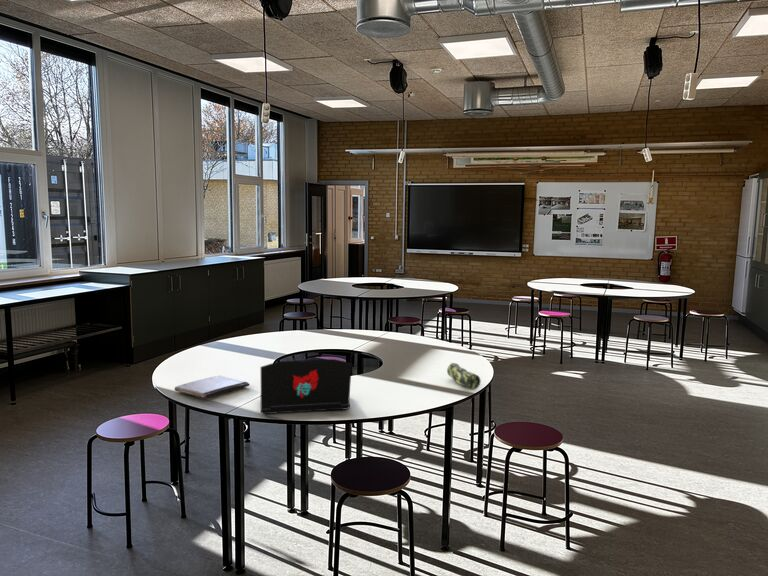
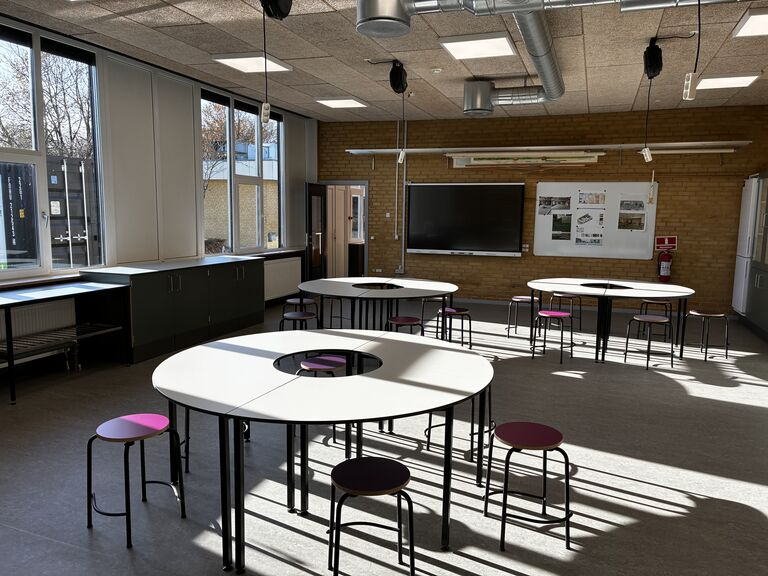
- book (212, 386)
- pencil case (462, 376)
- laptop (304, 379)
